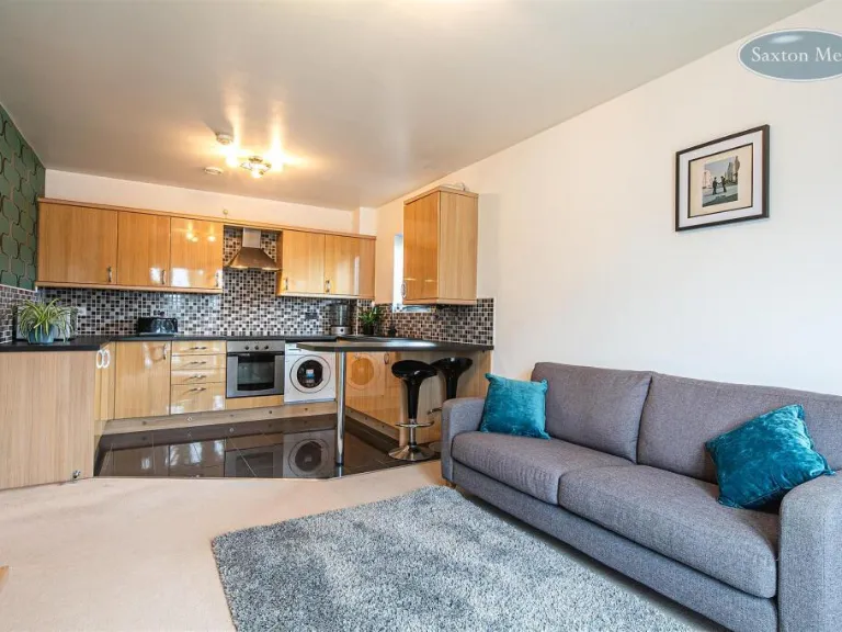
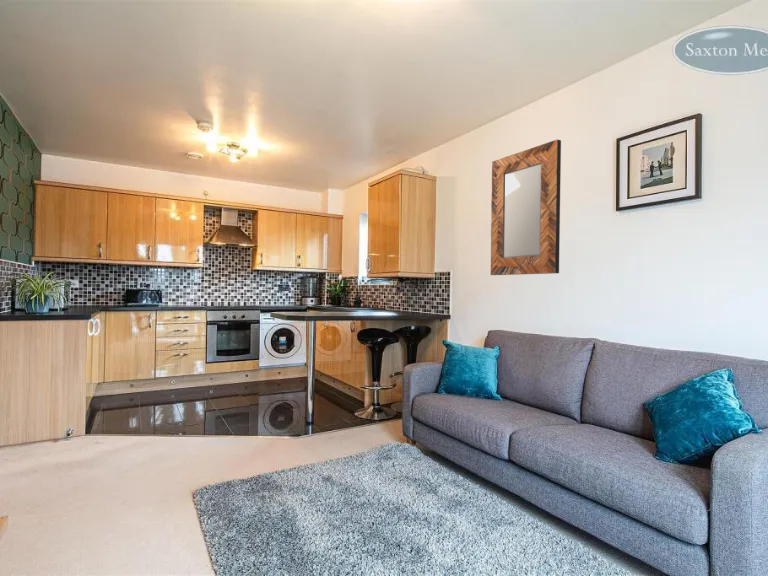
+ home mirror (522, 212)
